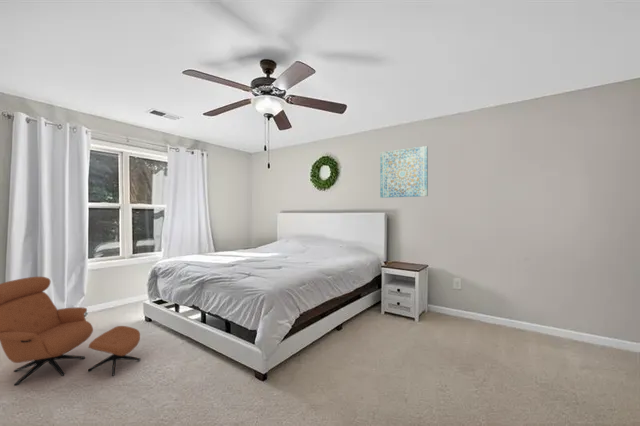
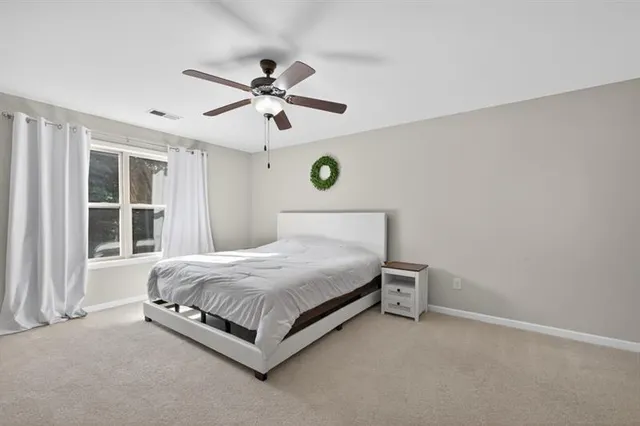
- armchair (74, 323)
- wall art (402, 173)
